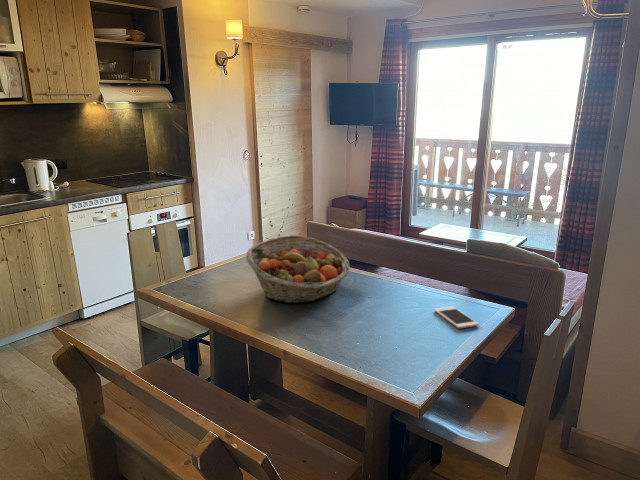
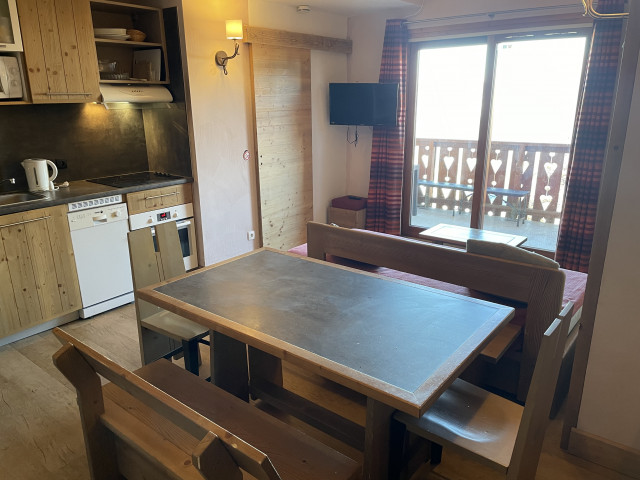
- fruit basket (299, 267)
- cell phone (455, 316)
